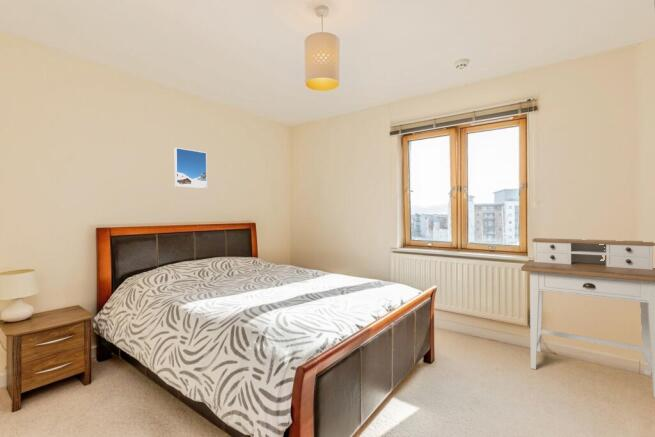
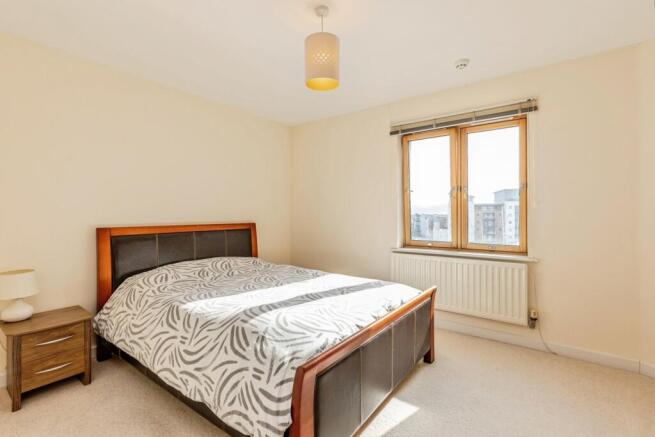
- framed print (191, 168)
- desk (590, 296)
